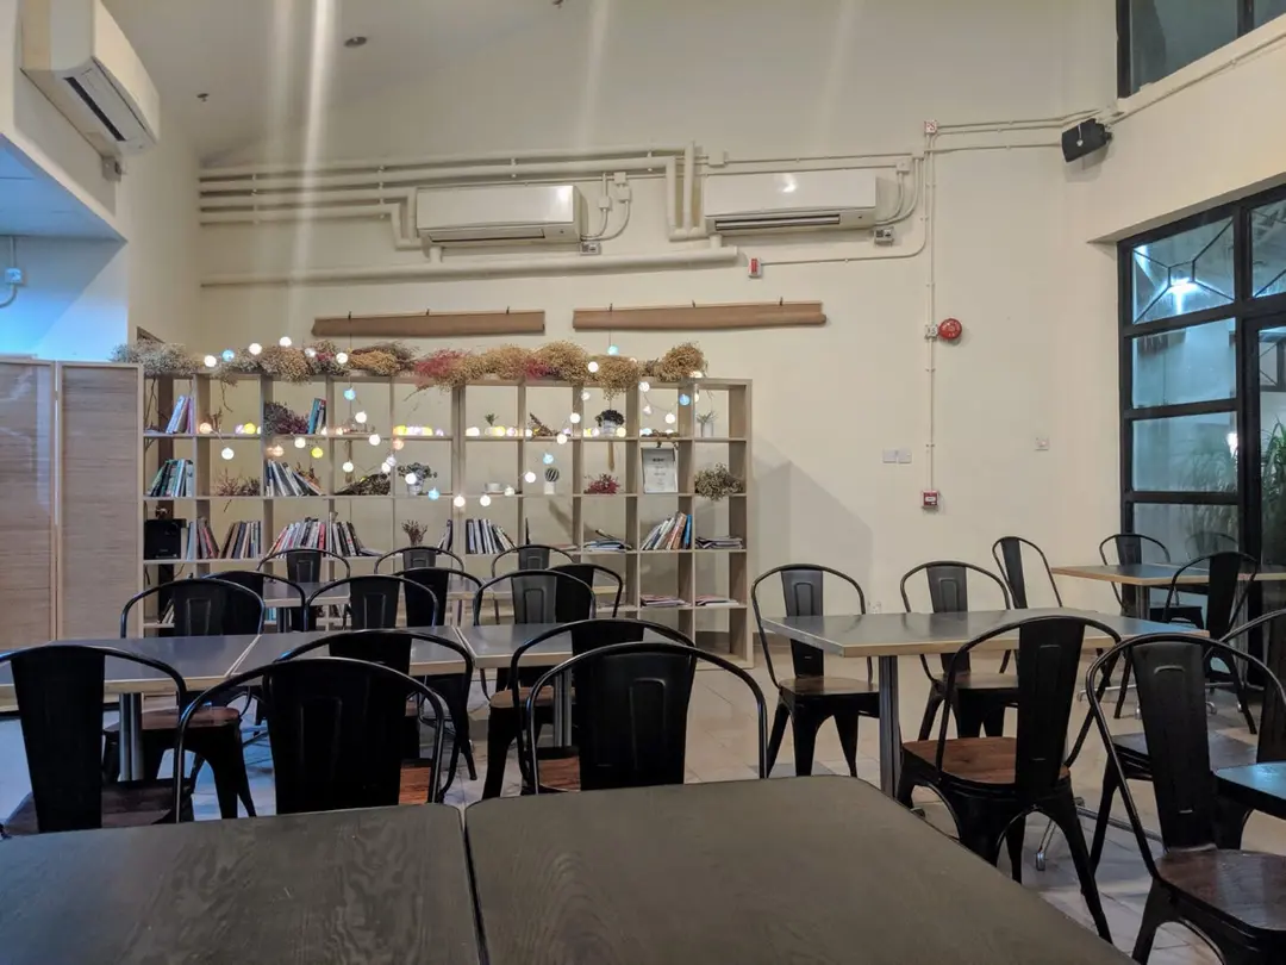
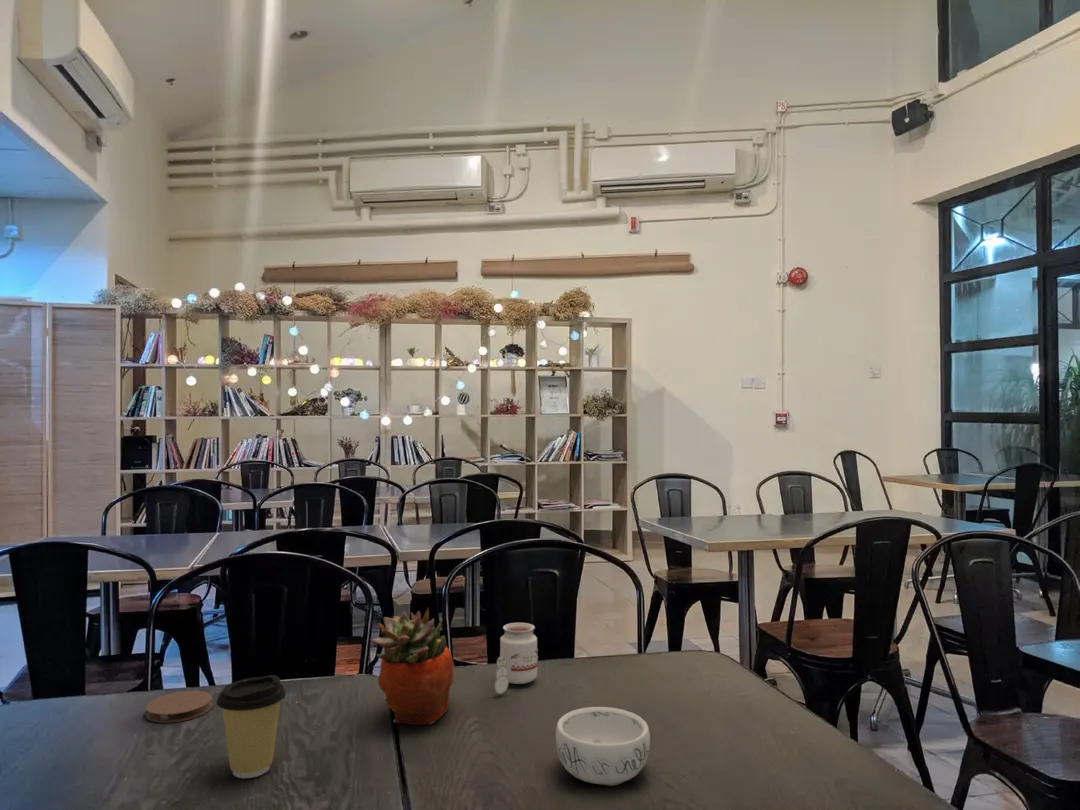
+ coffee cup (251, 726)
+ decorative bowl (602, 744)
+ candle (516, 658)
+ coaster (179, 706)
+ succulent planter (415, 659)
